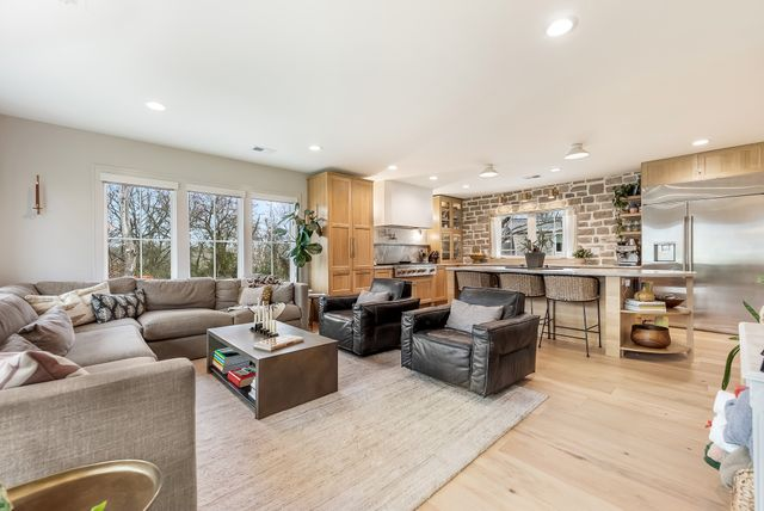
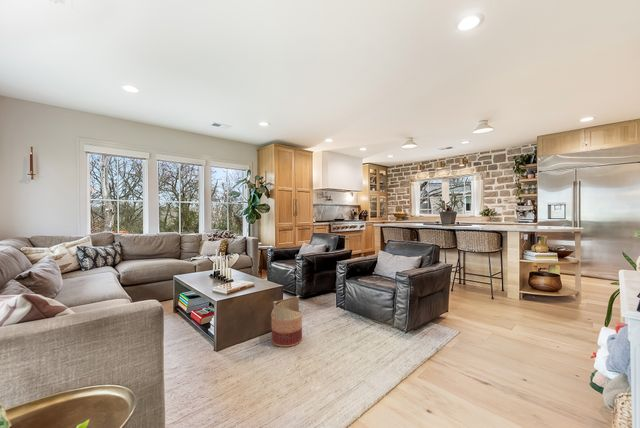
+ basket (286, 319)
